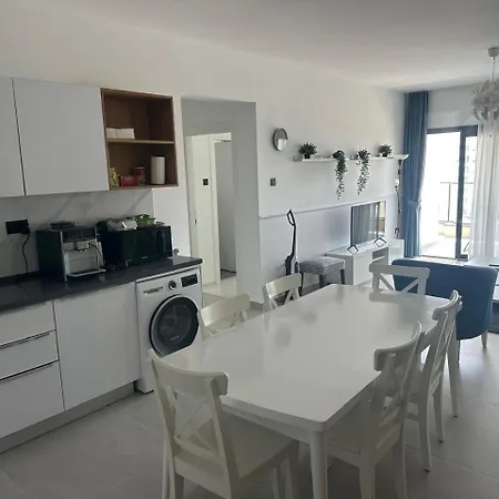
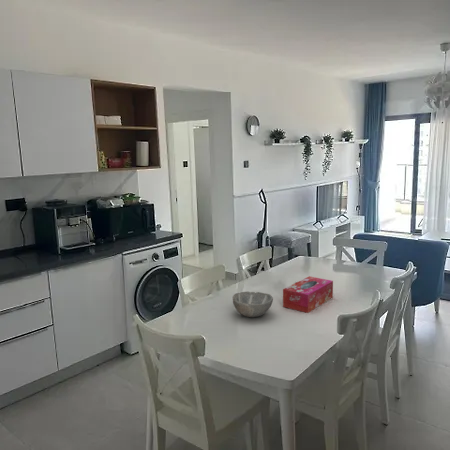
+ bowl (252, 305)
+ tissue box (308, 293)
